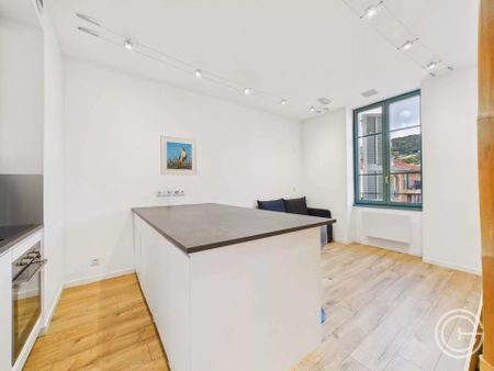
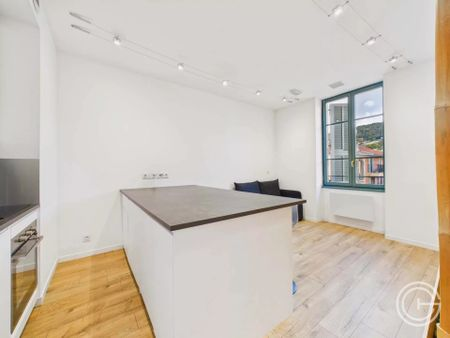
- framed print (179, 156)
